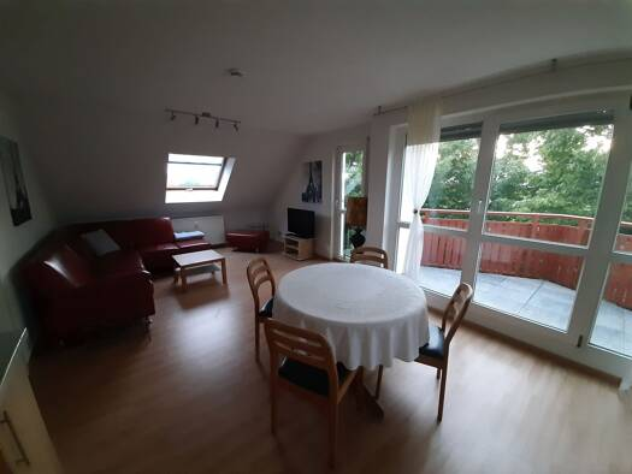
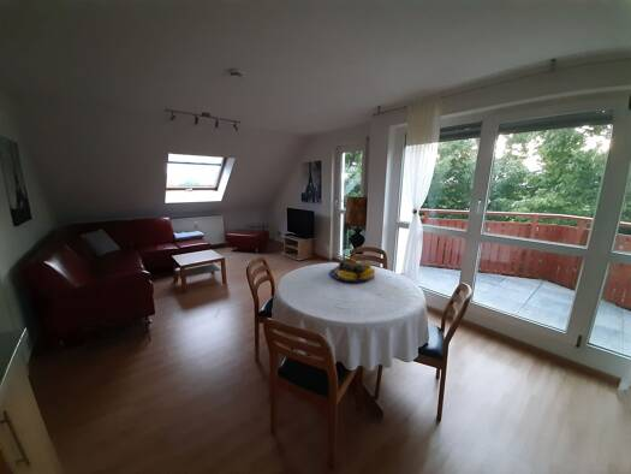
+ fruit bowl (351, 266)
